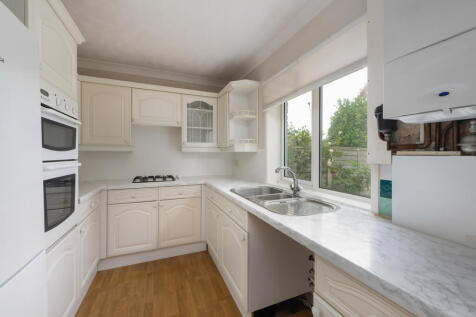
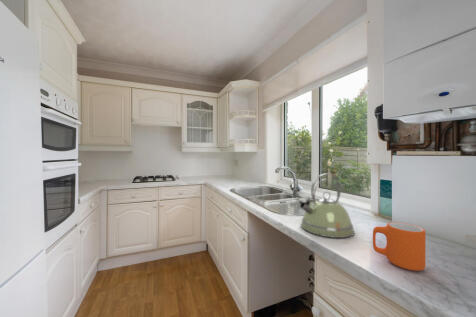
+ kettle (323, 200)
+ mug (399, 244)
